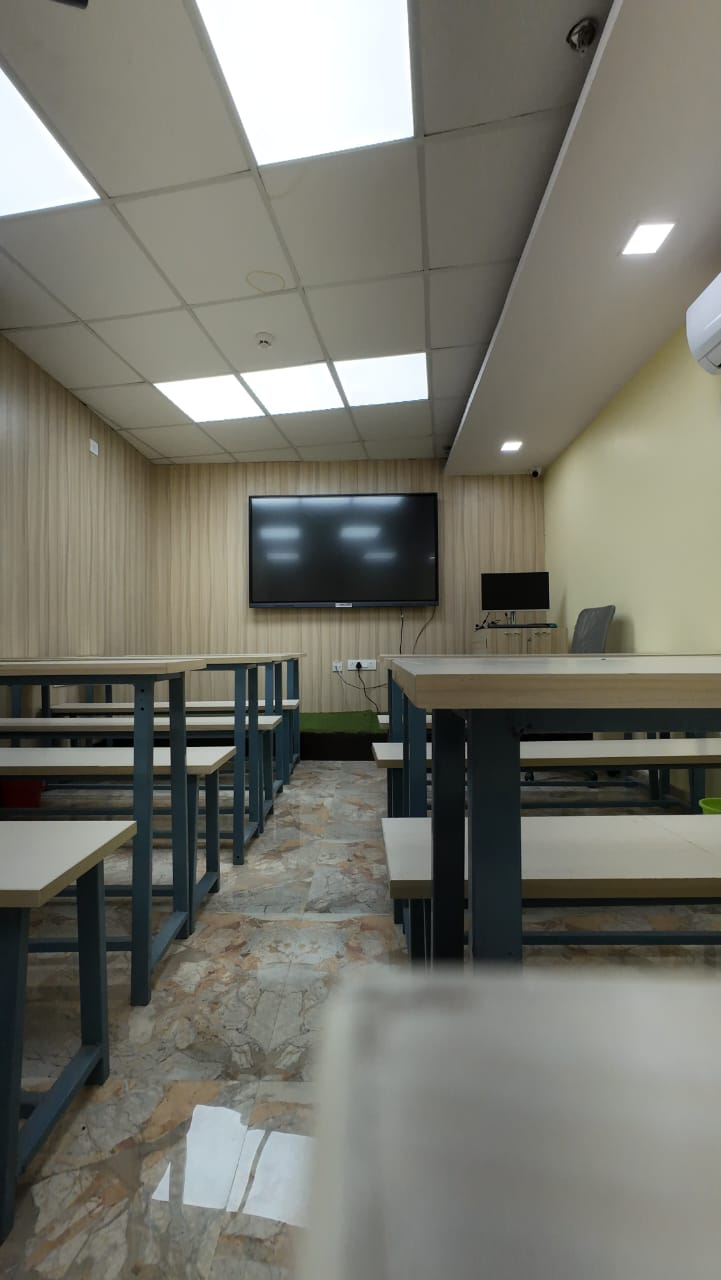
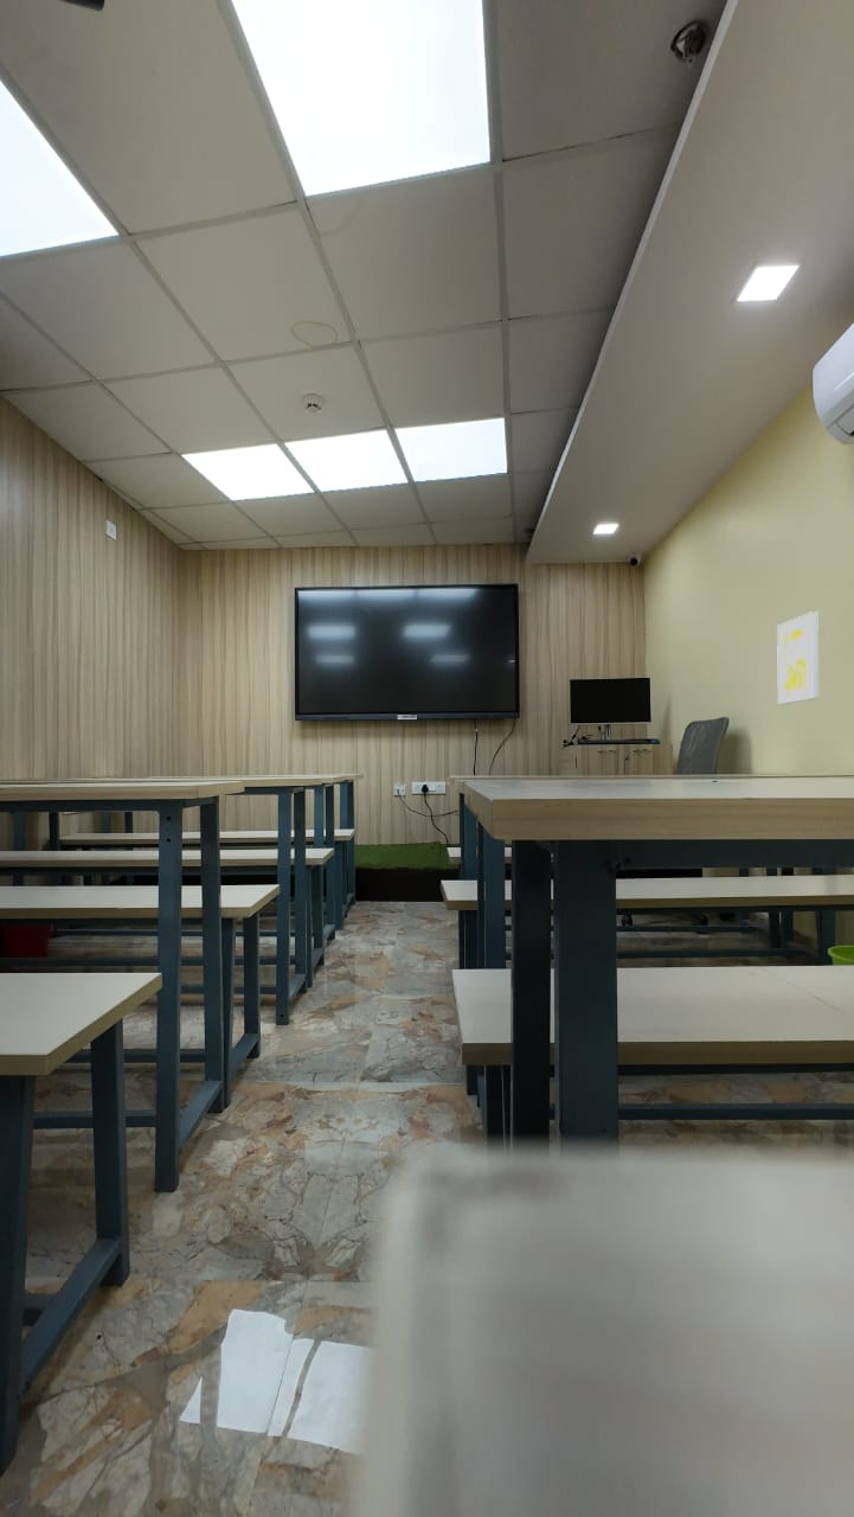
+ wall art (796, 659)
